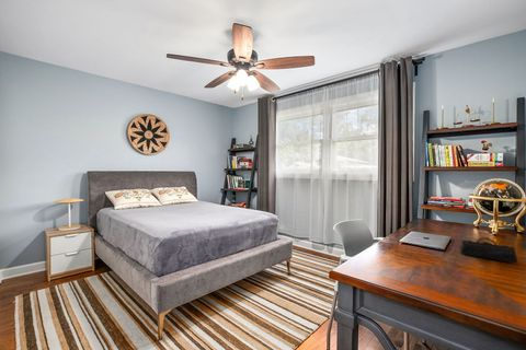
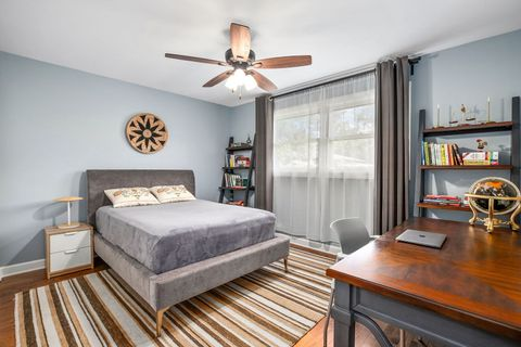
- pencil case (487, 247)
